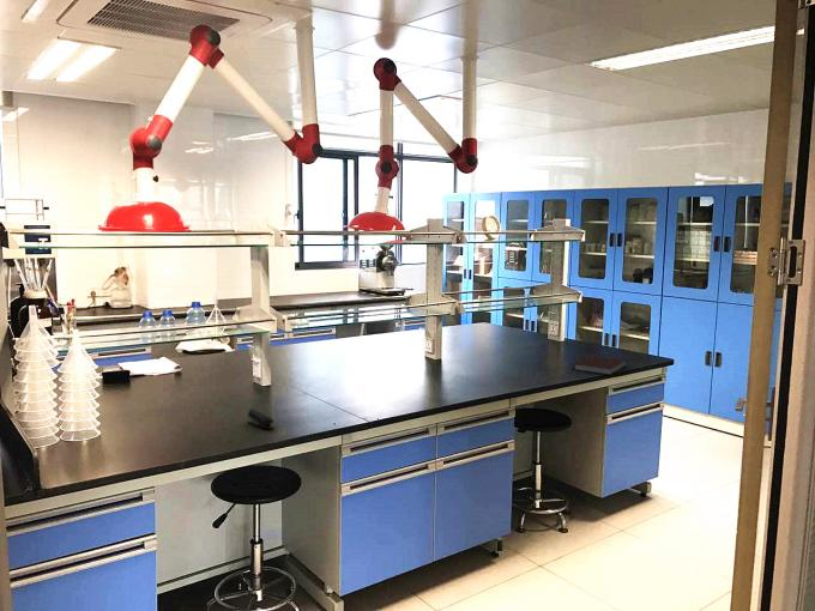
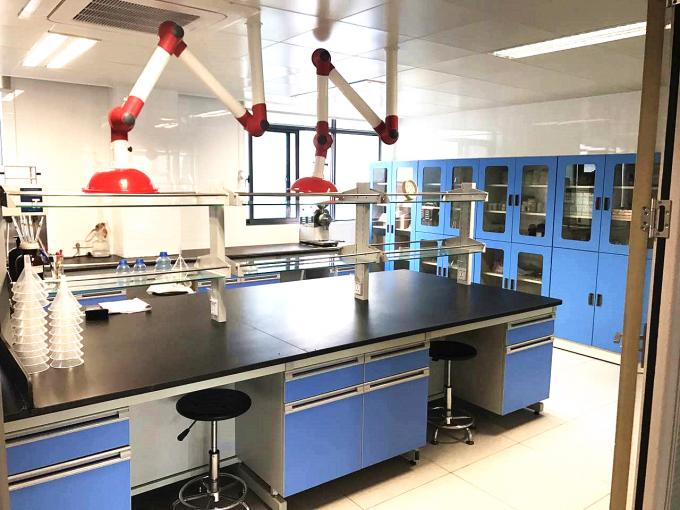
- stapler (260, 418)
- notebook (599, 364)
